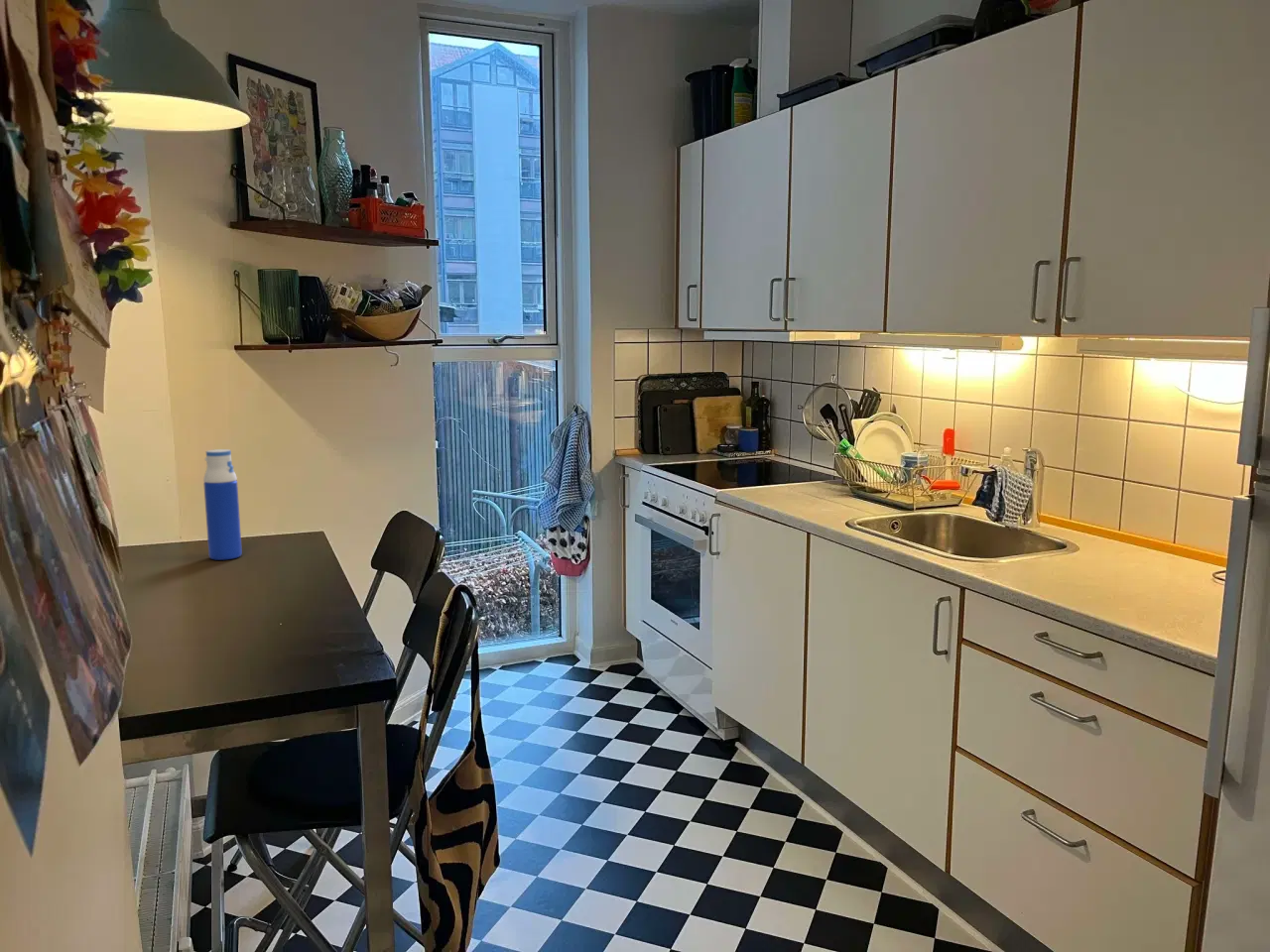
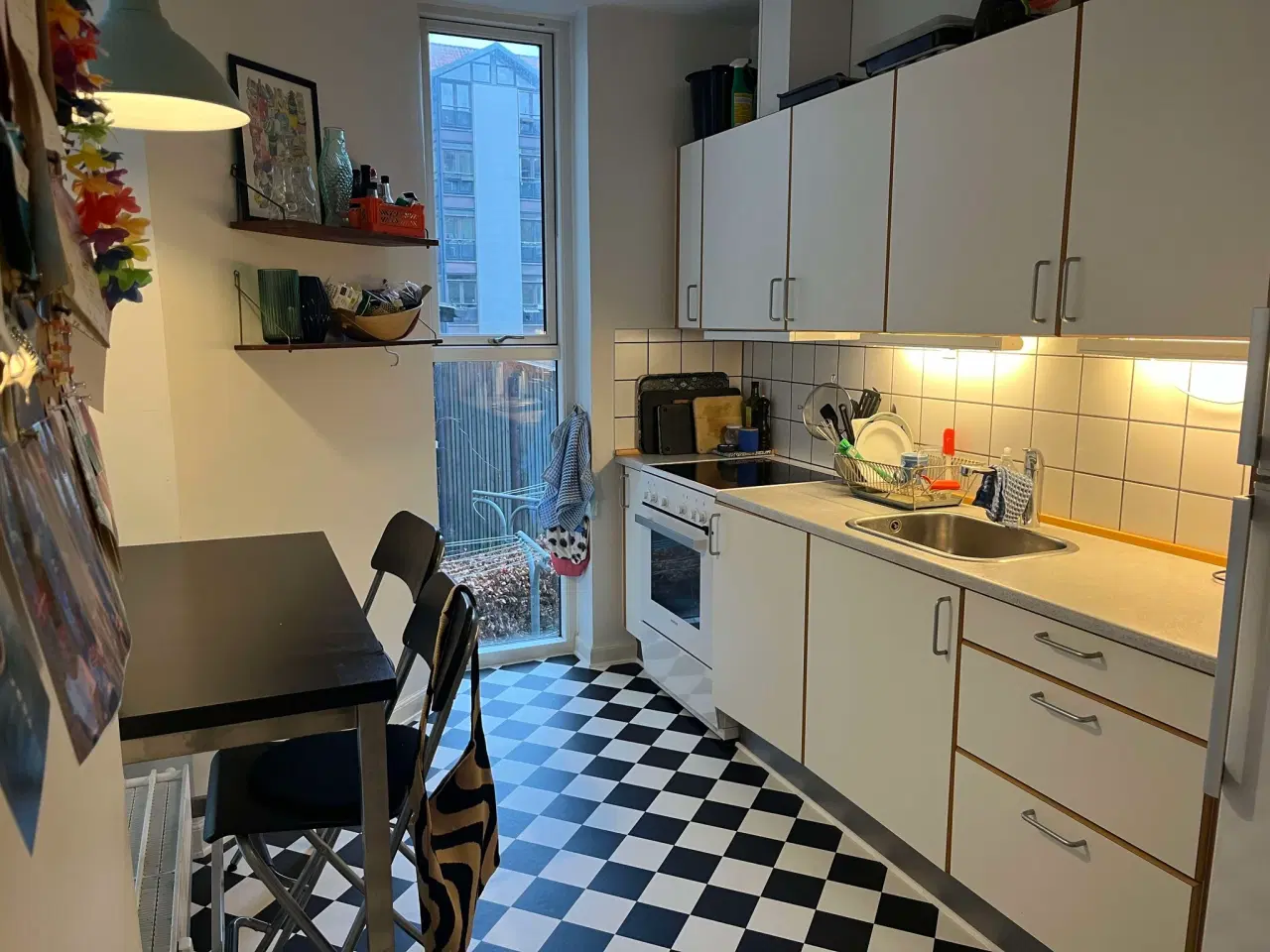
- water bottle (221, 504)
